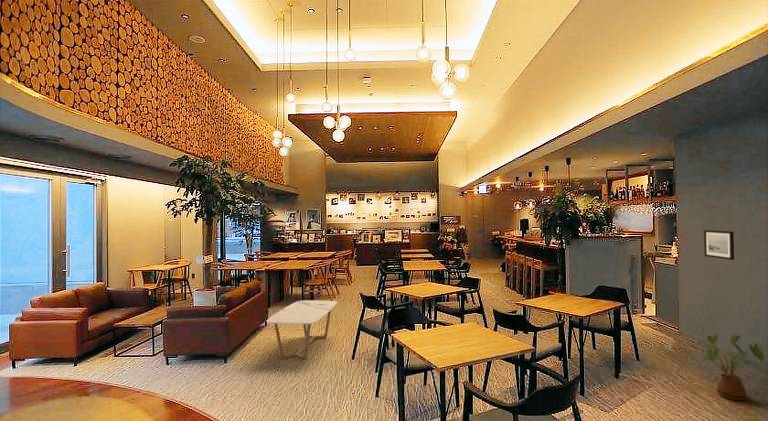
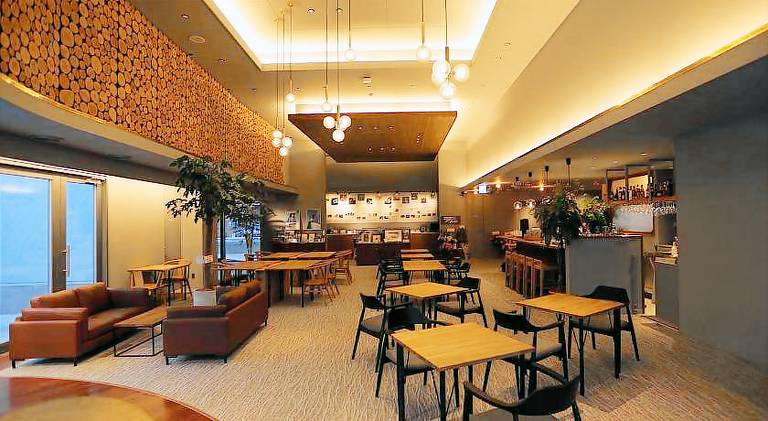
- wall art (718, 244)
- house plant (731, 366)
- coffee table (305, 328)
